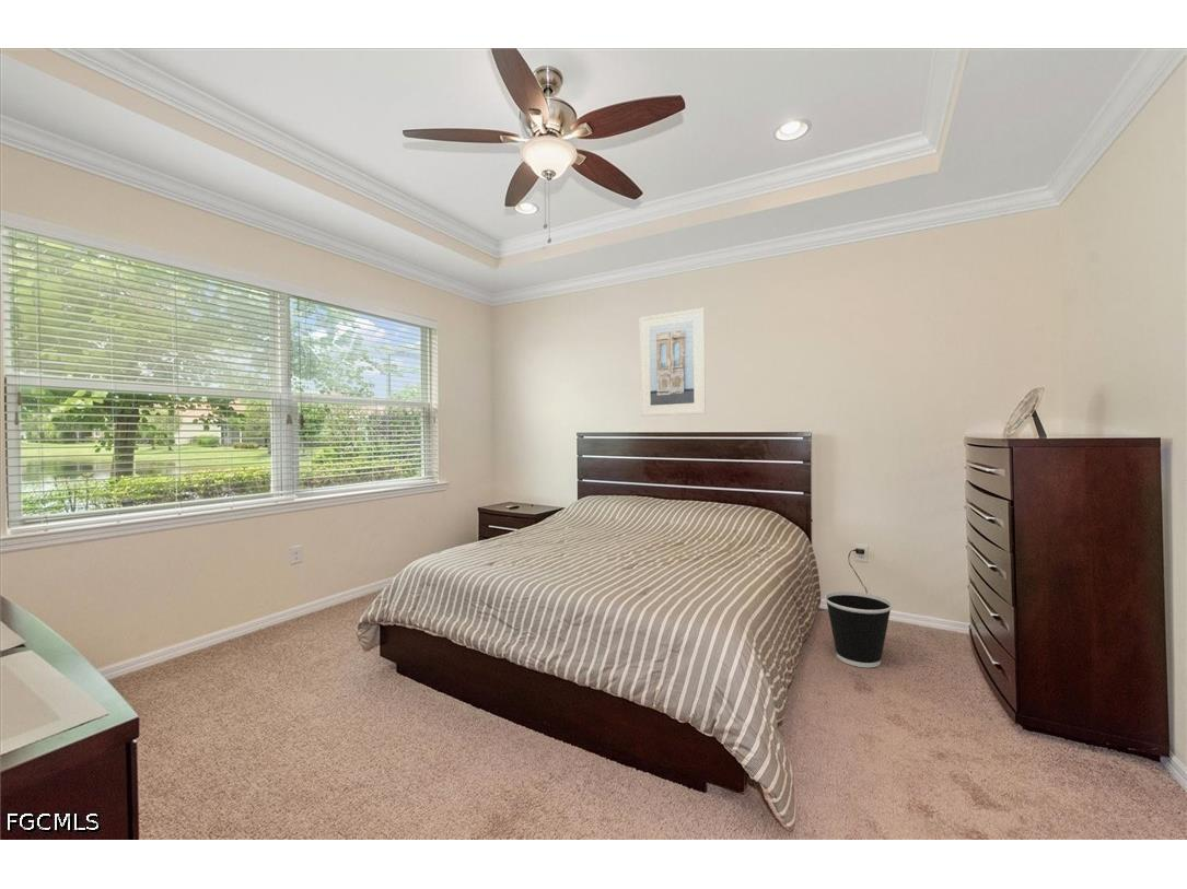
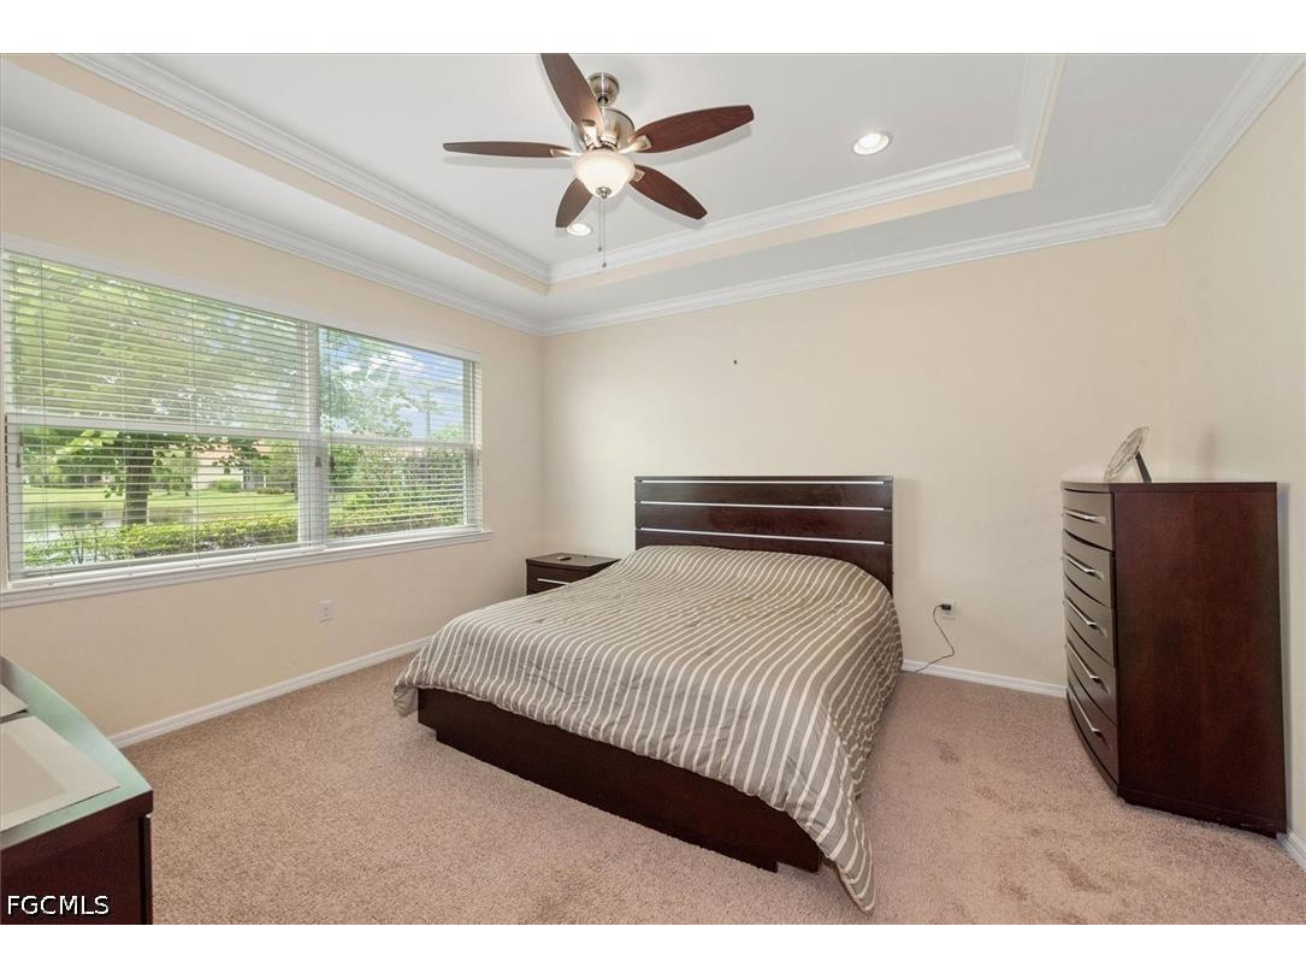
- wastebasket (858, 629)
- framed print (671, 364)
